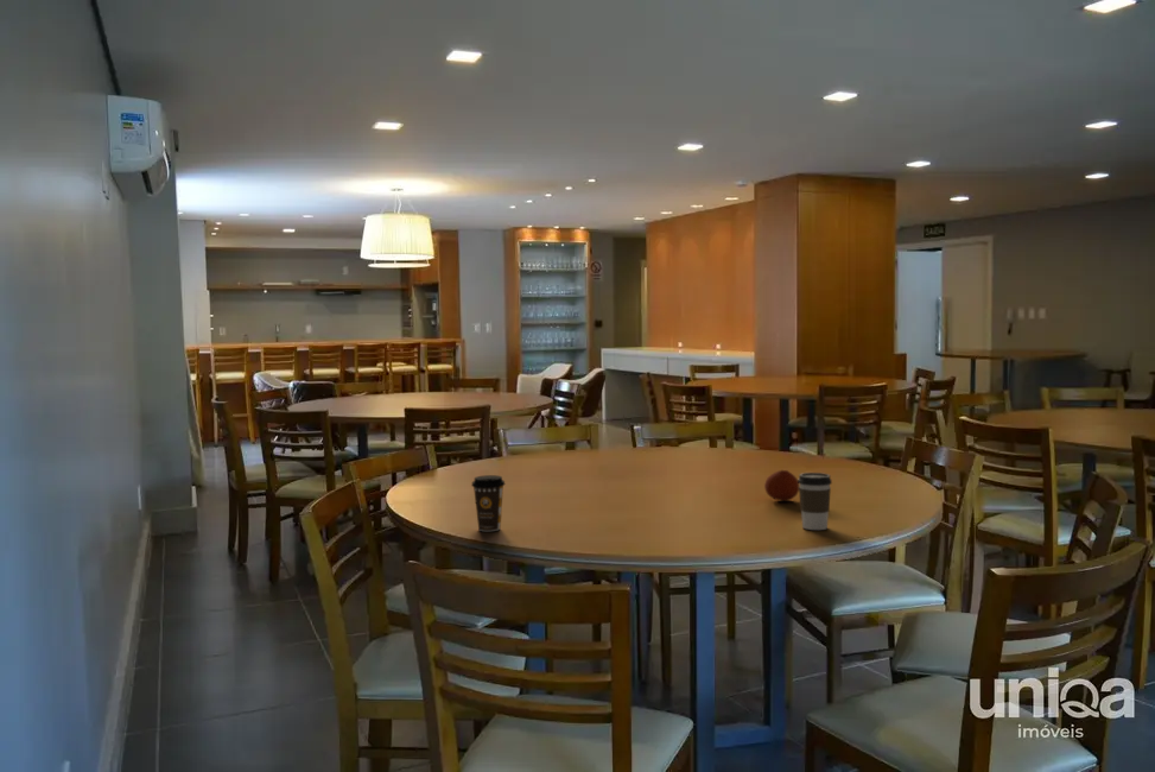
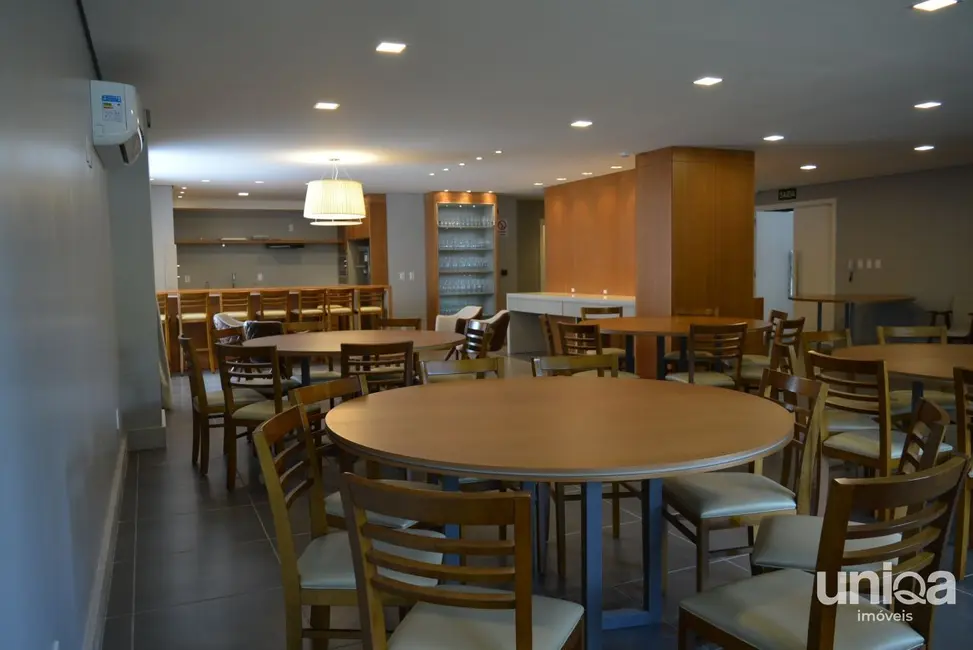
- coffee cup (488, 502)
- coffee cup (814, 501)
- fruit (781, 485)
